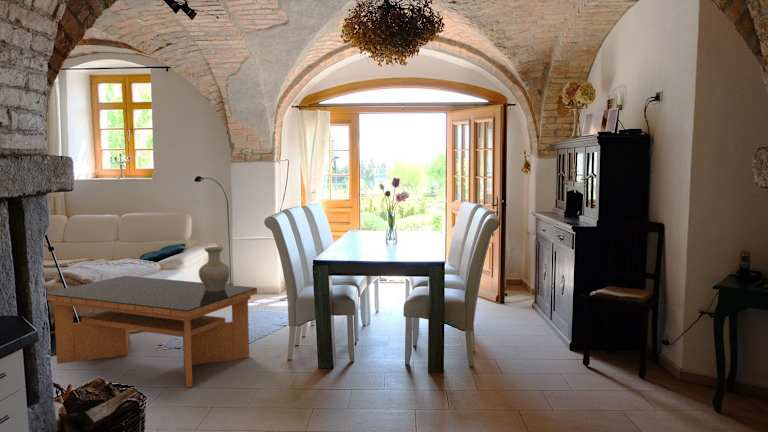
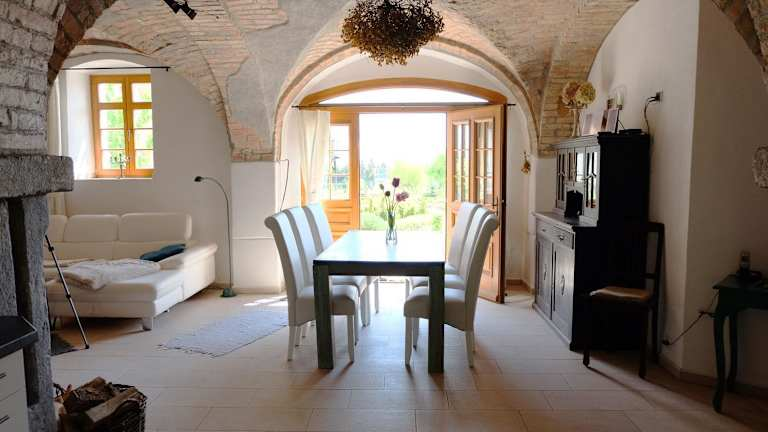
- coffee table (153, 325)
- vase (214, 268)
